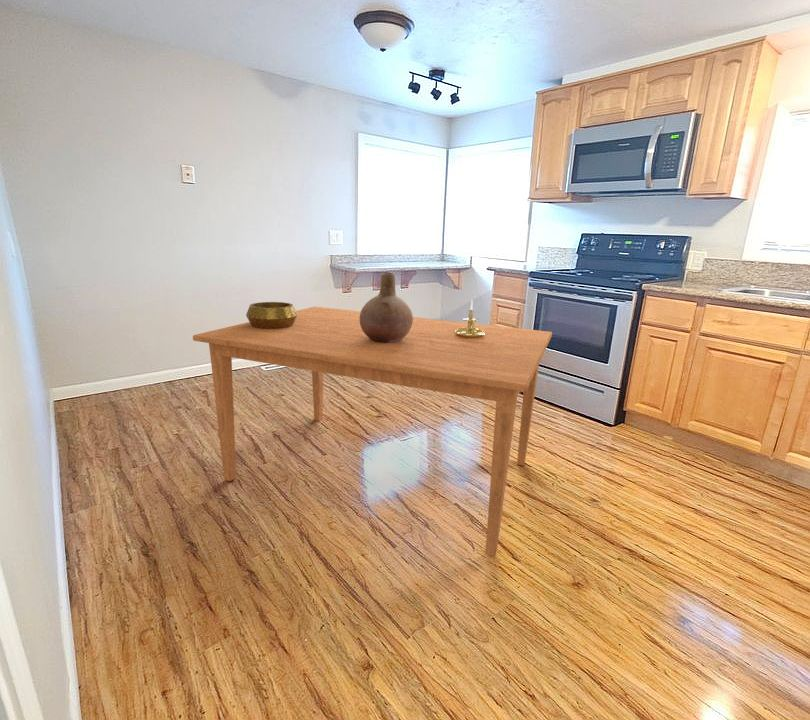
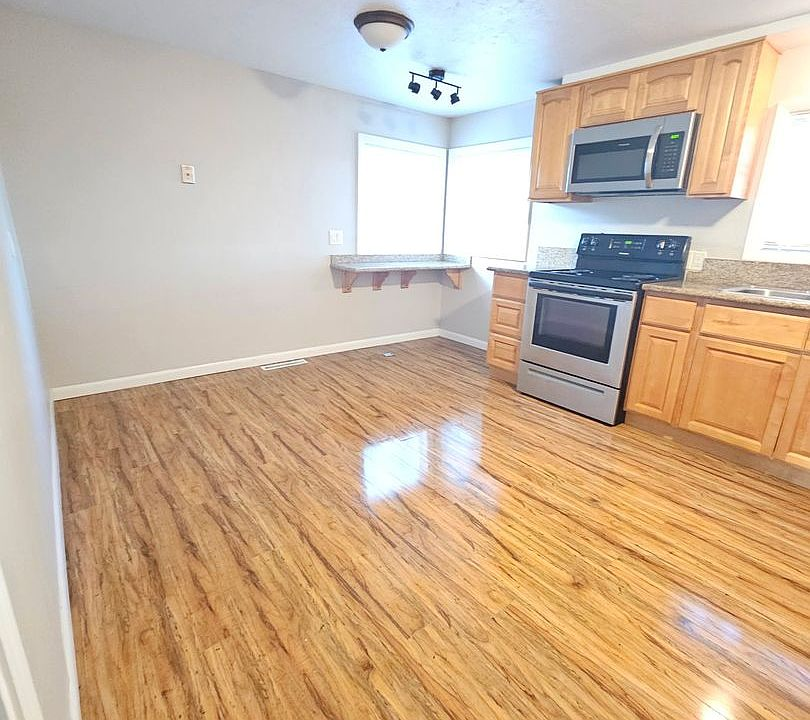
- dining table (389, 383)
- candle holder (471, 316)
- decorative bowl (272, 314)
- vase (386, 306)
